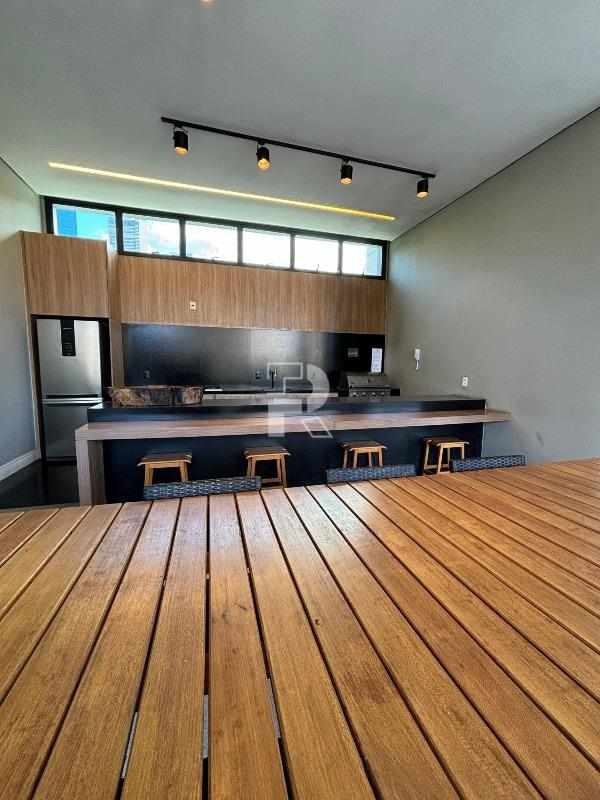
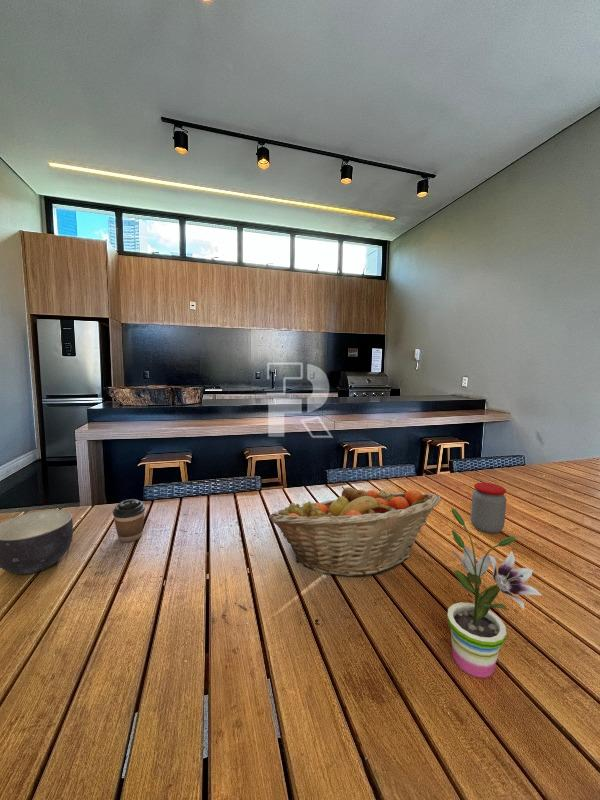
+ bowl (34, 543)
+ fruit basket (354, 519)
+ coffee cup (129, 518)
+ jar (488, 507)
+ potted plant (488, 587)
